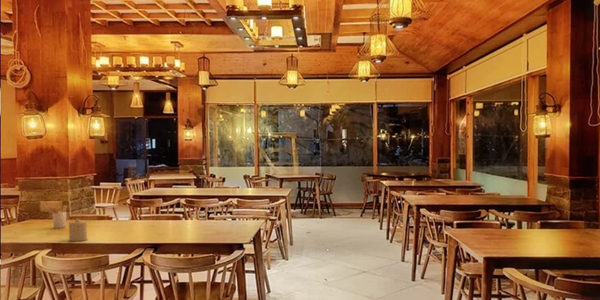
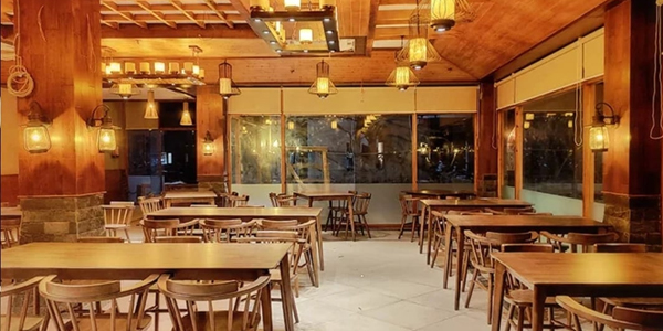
- candle (78, 228)
- utensil holder (57, 216)
